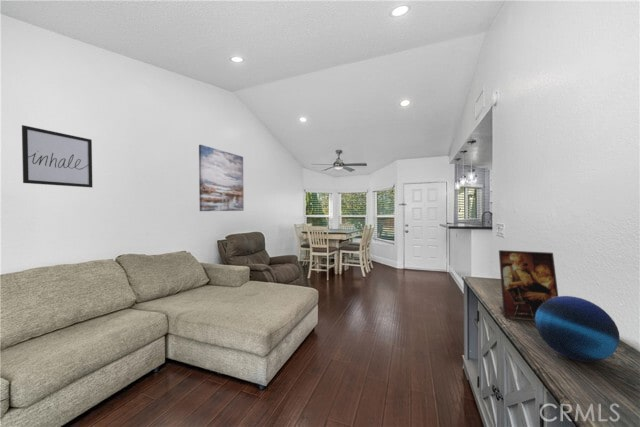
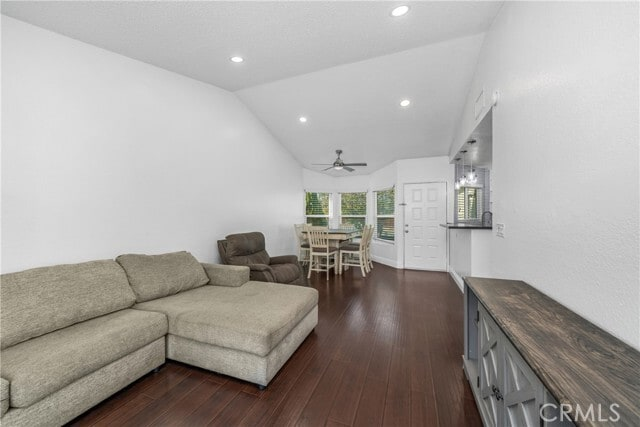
- wall art (60, 159)
- picture frame (527, 284)
- wall art (223, 181)
- decorative orb (573, 327)
